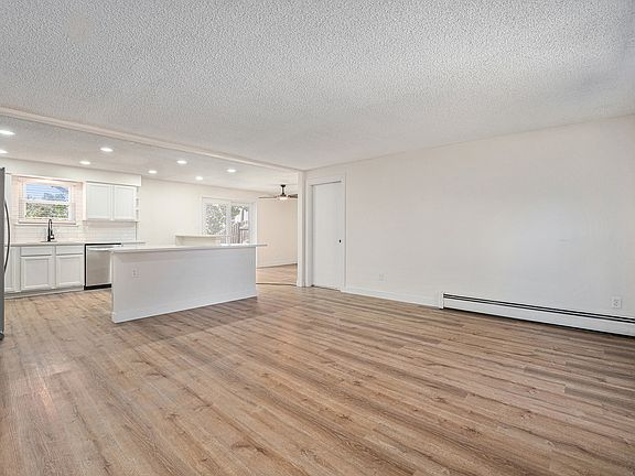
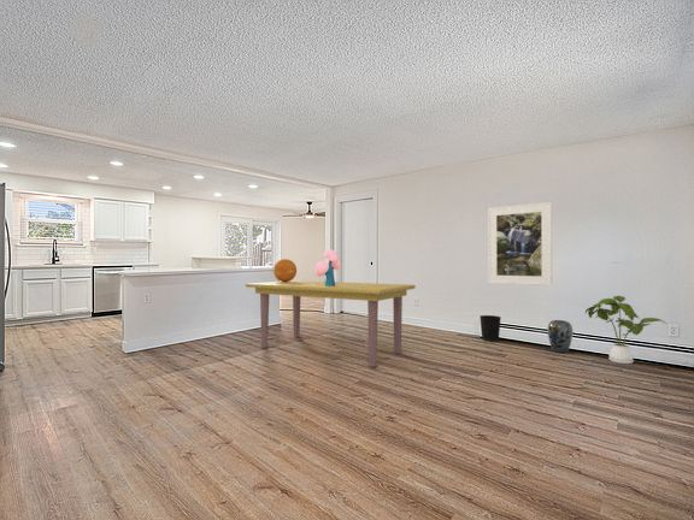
+ vase (559, 336)
+ bouquet (328, 267)
+ house plant (619, 330)
+ dining table (328, 297)
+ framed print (518, 244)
+ decorative sphere (284, 270)
+ wastebasket (489, 327)
